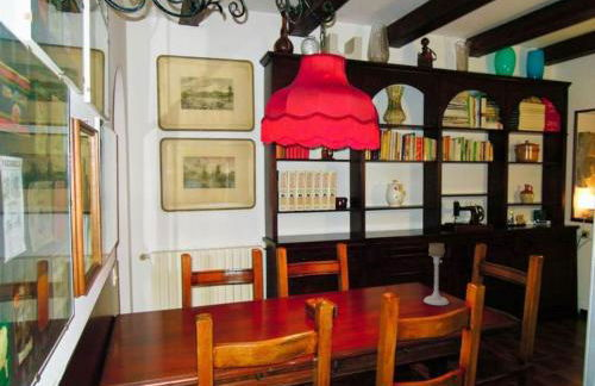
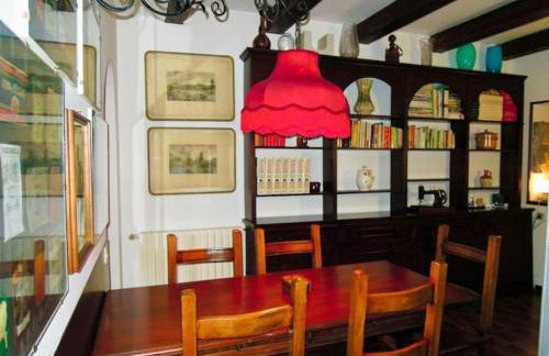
- candle holder (436, 273)
